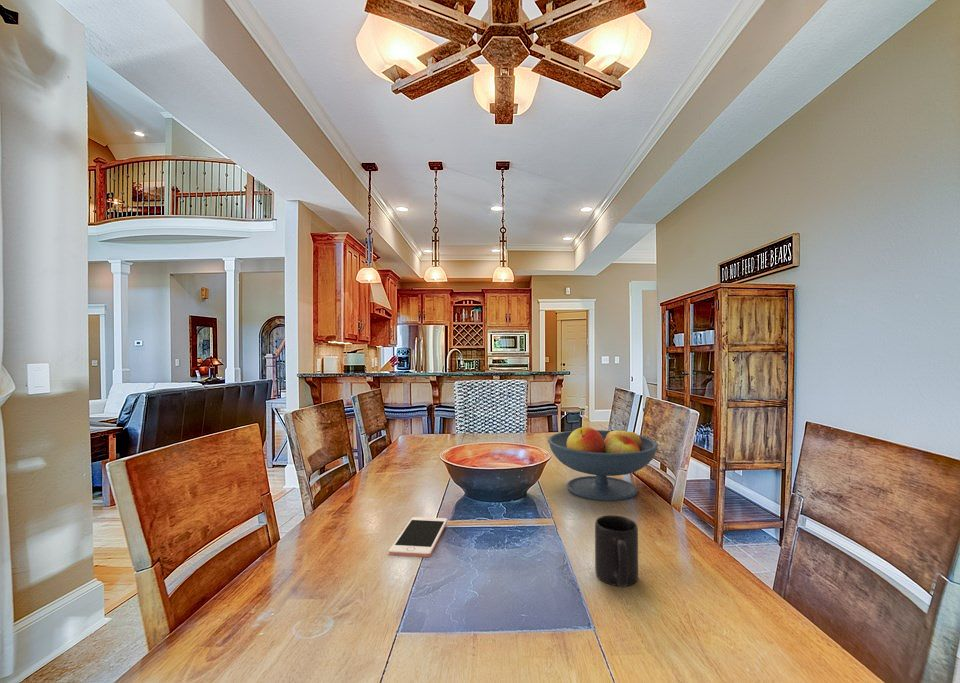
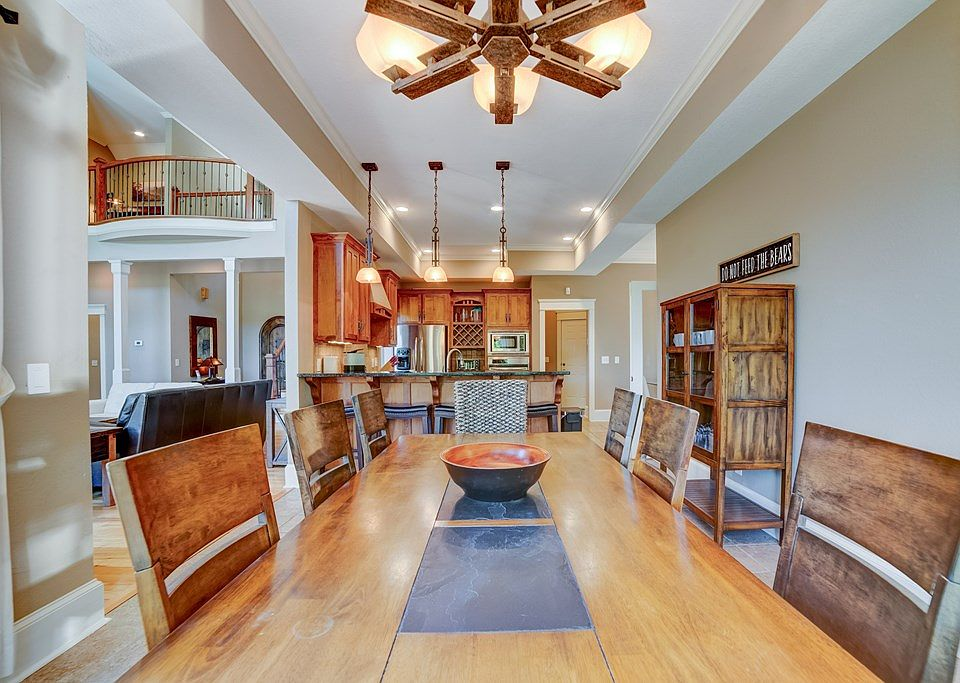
- cell phone (420, 535)
- fruit bowl (601, 456)
- mug (618, 555)
